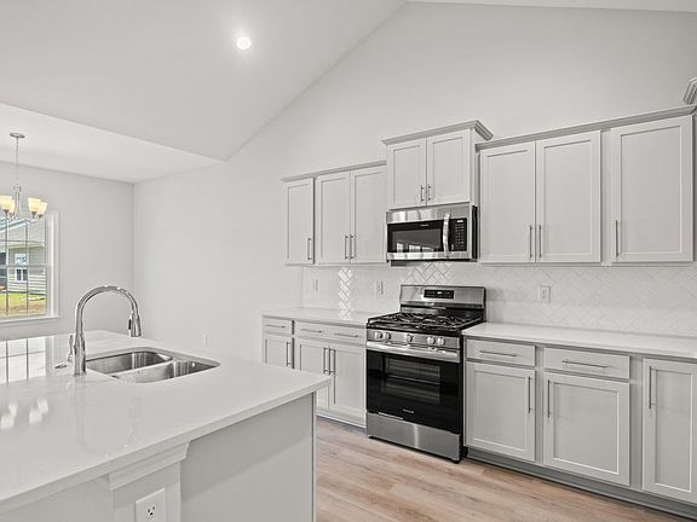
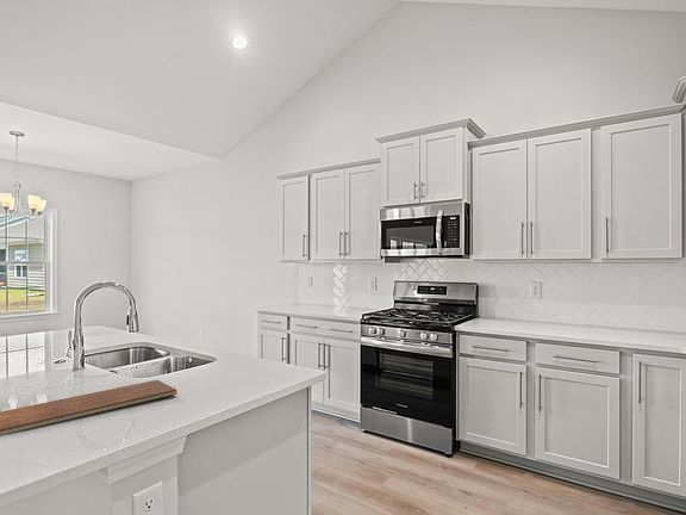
+ chopping board (85, 404)
